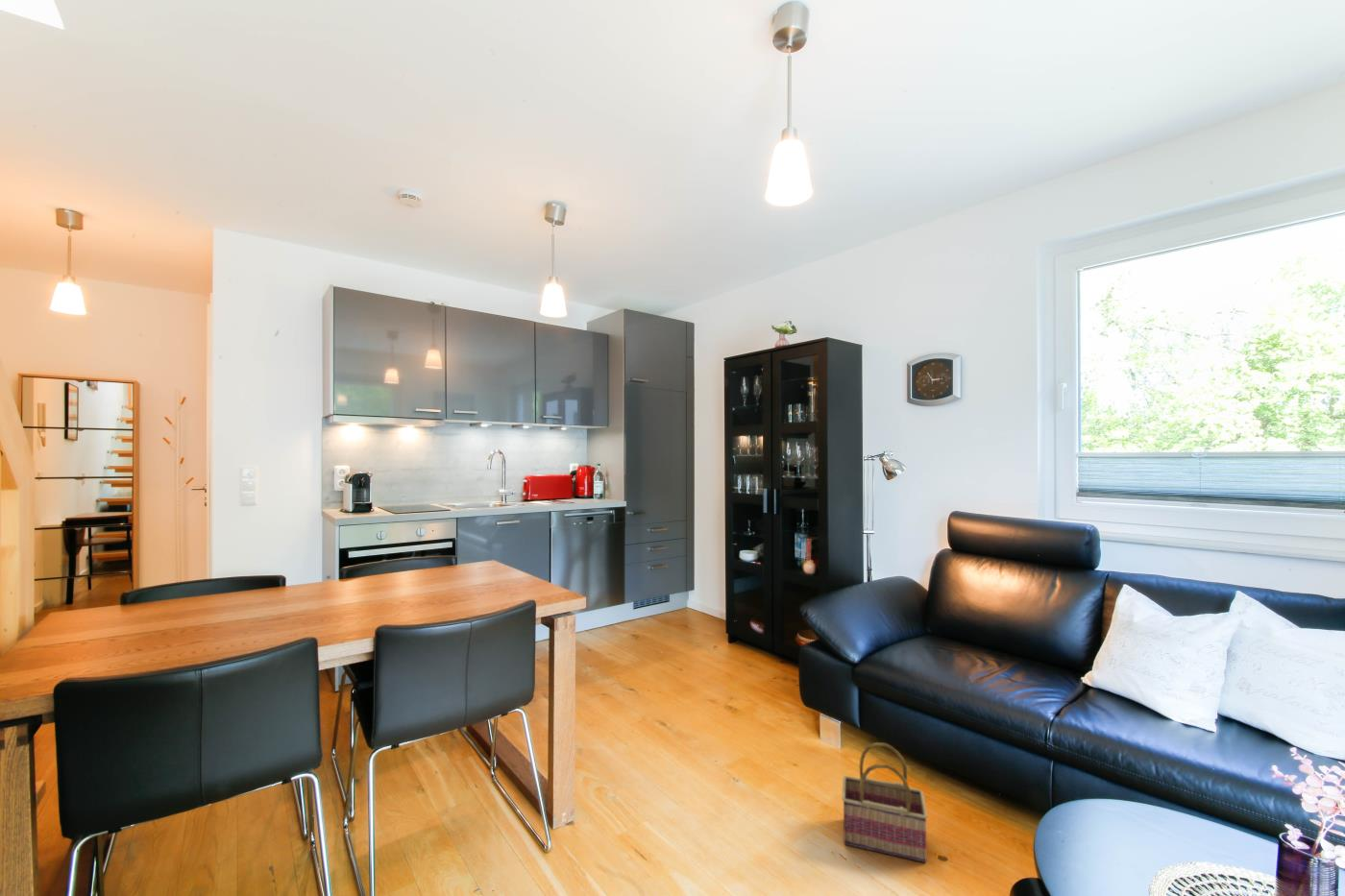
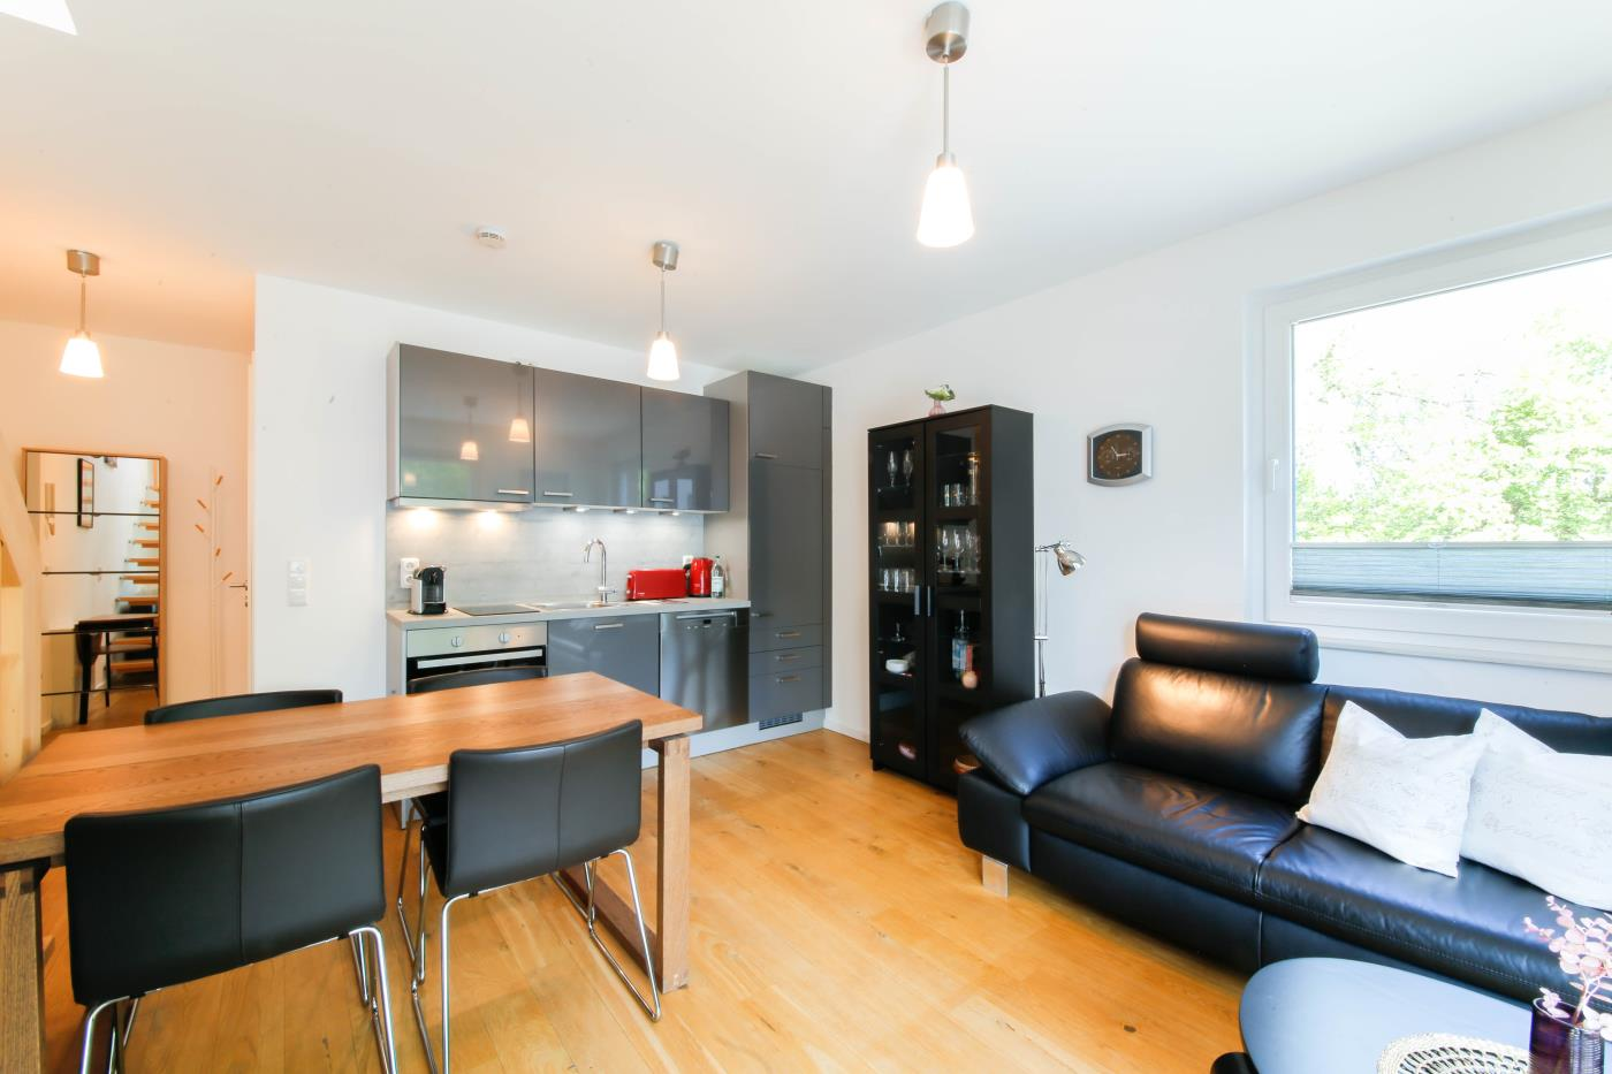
- basket (883, 796)
